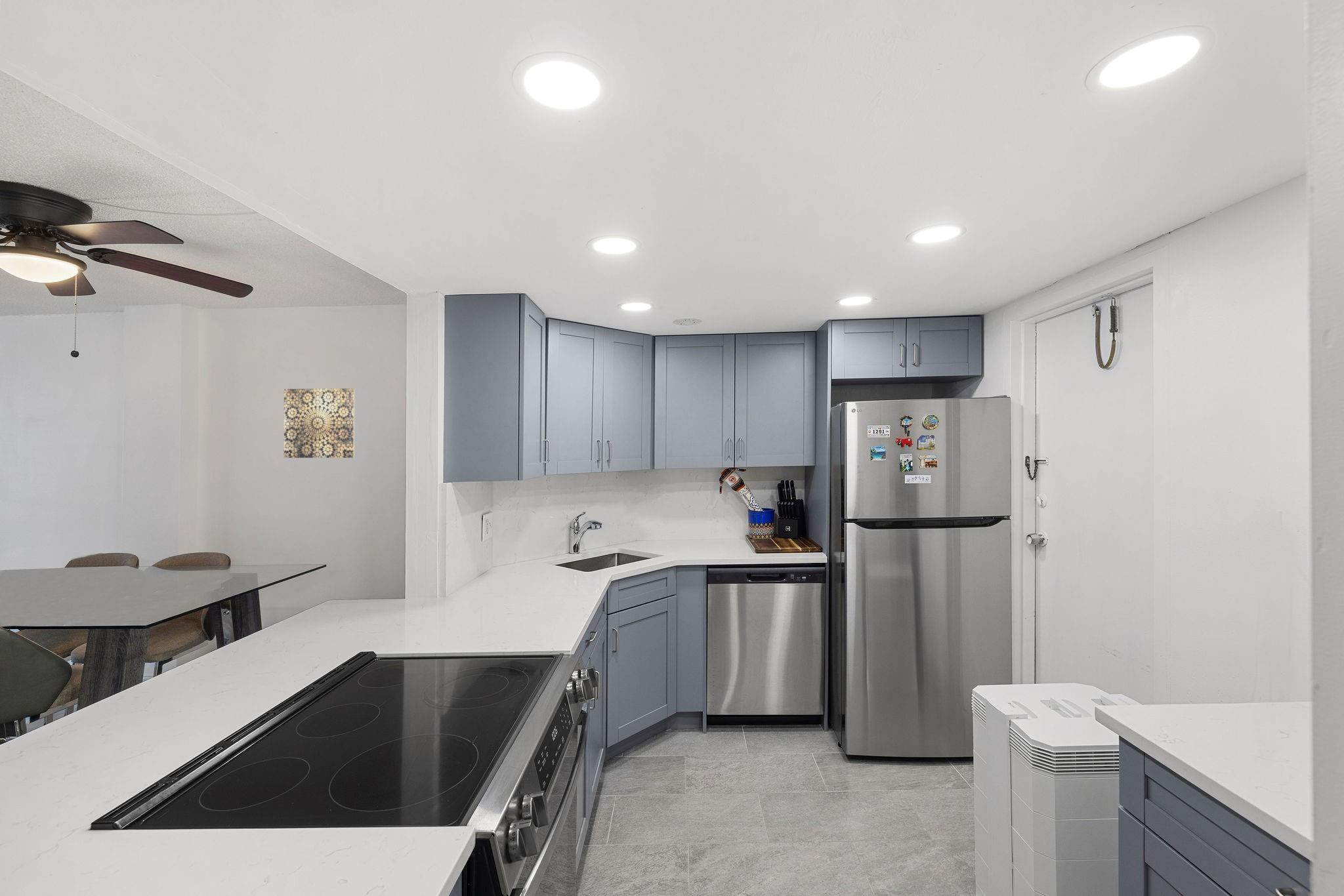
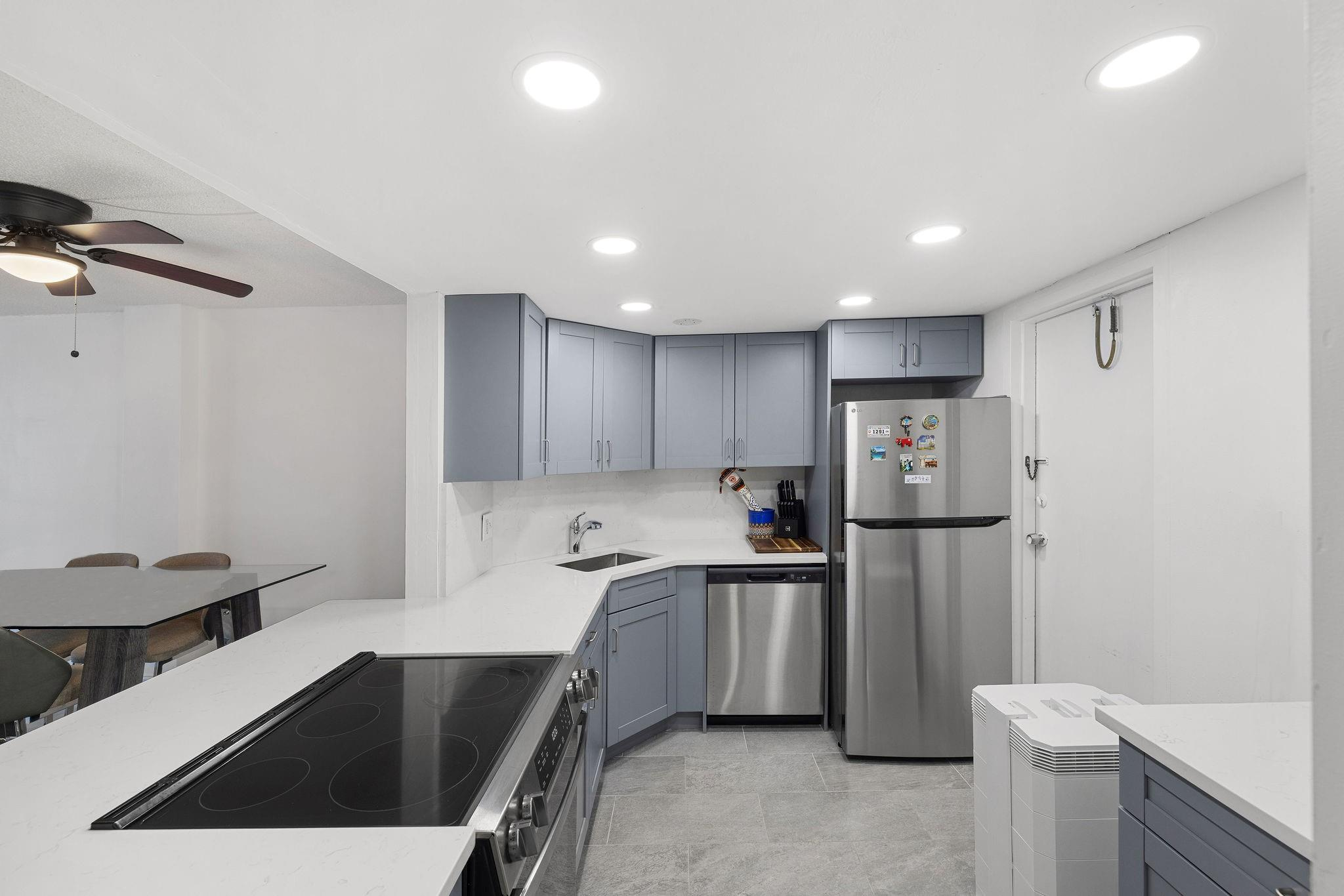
- wall art (319, 423)
